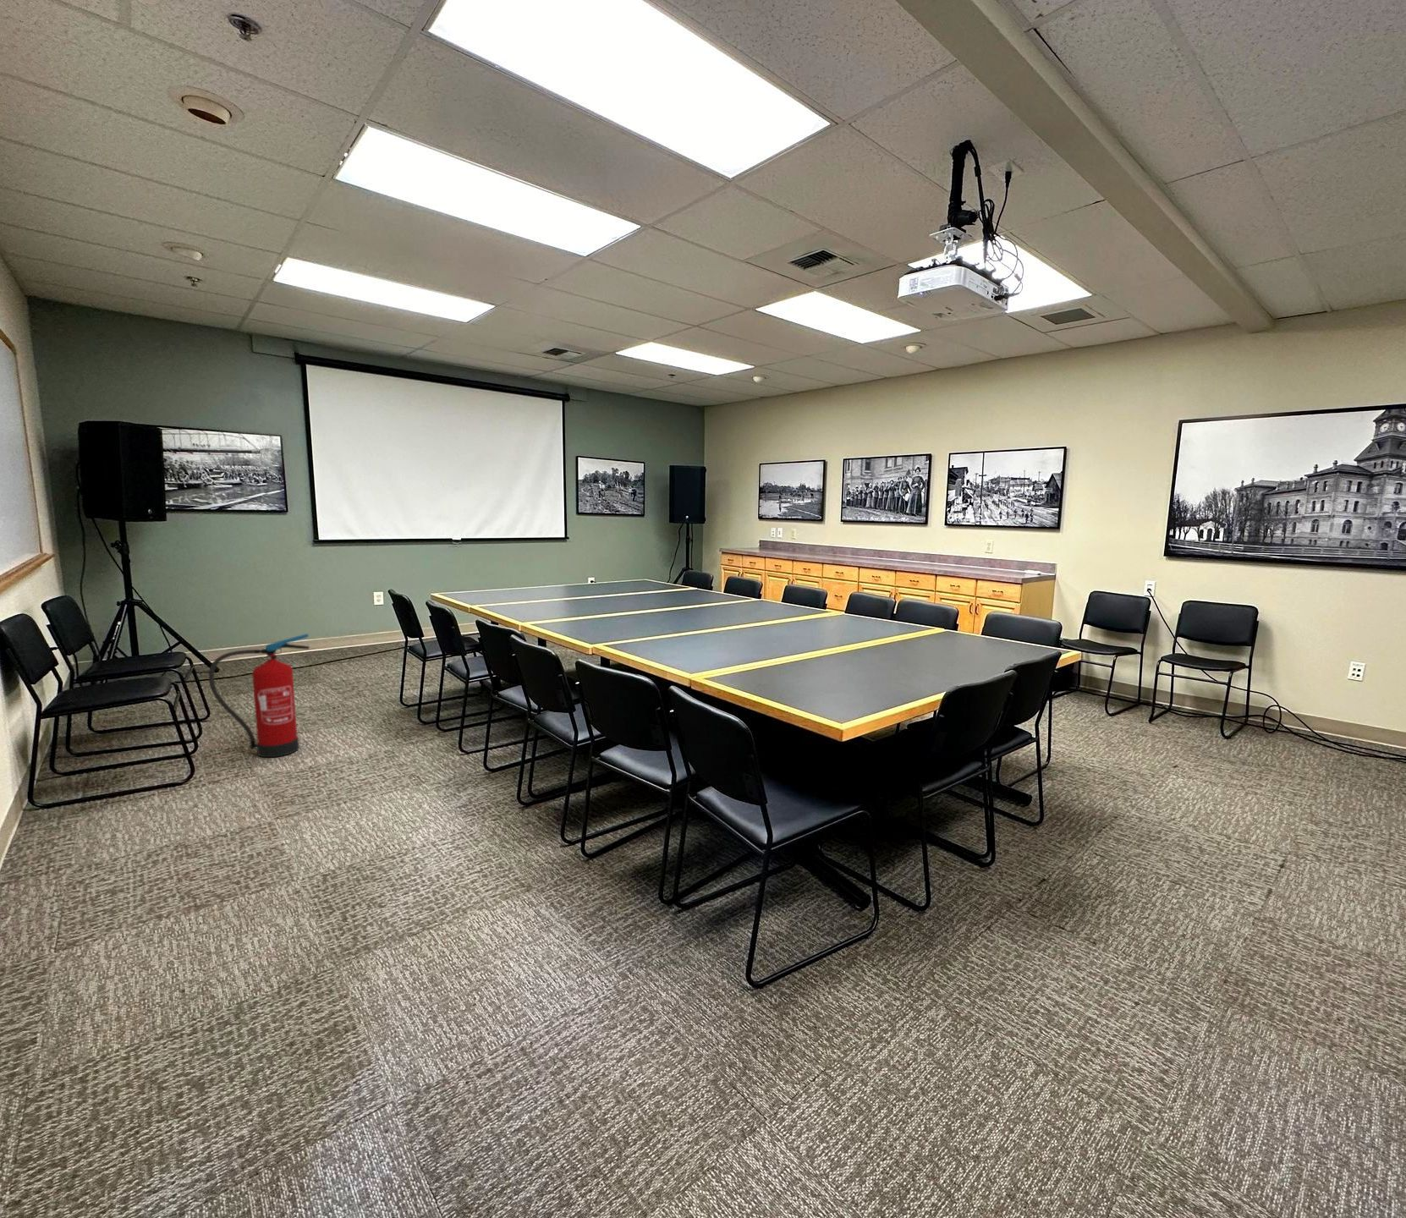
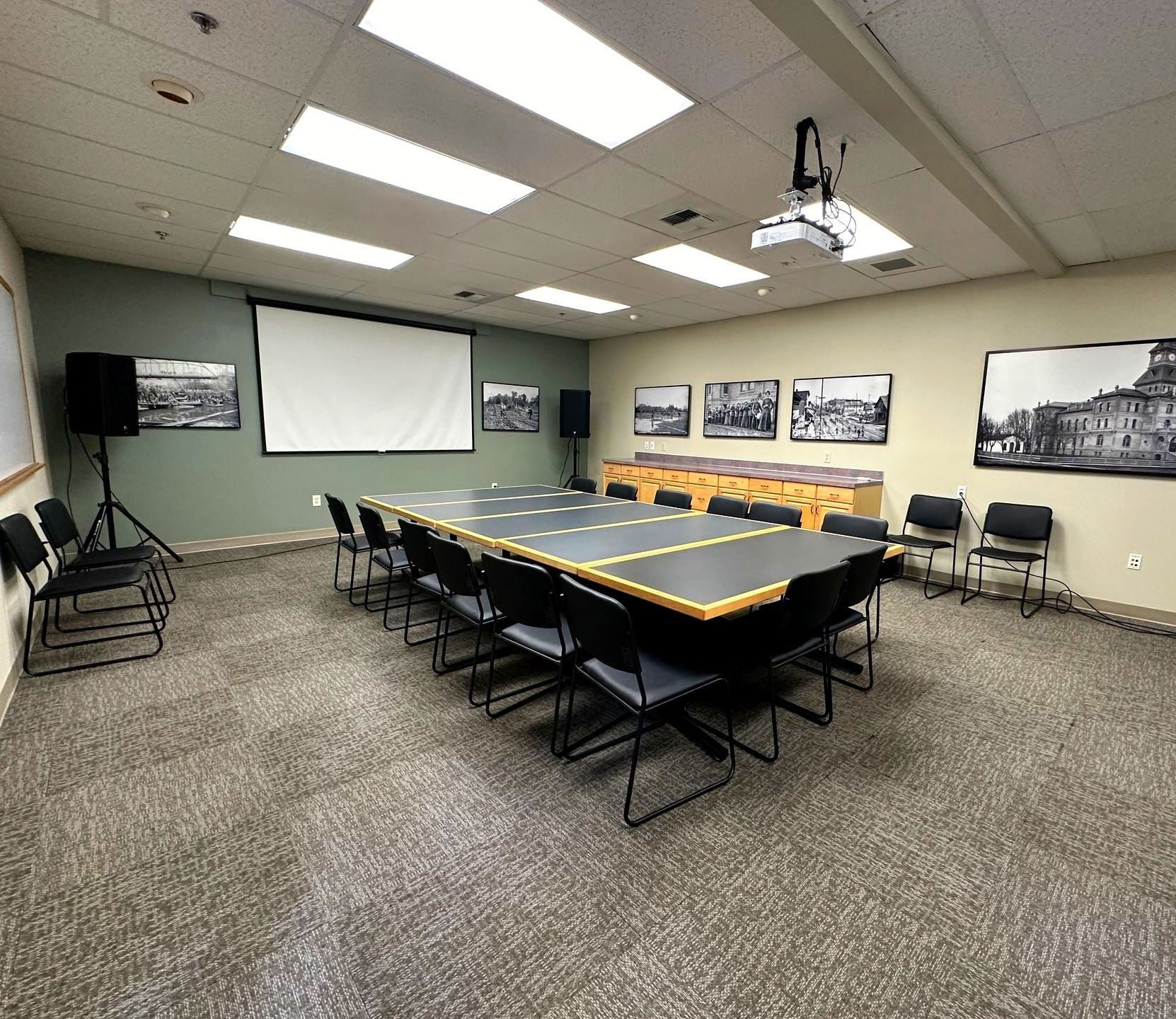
- fire extinguisher (262, 694)
